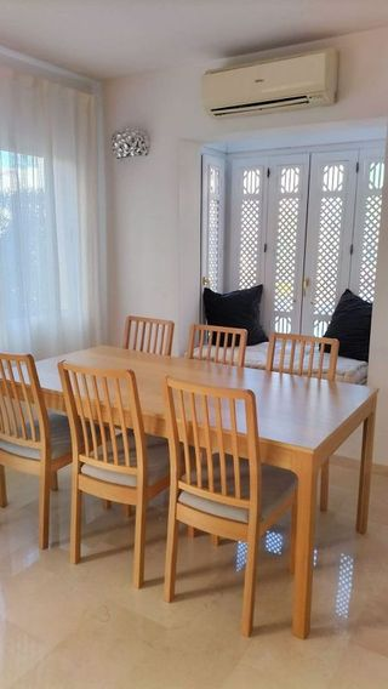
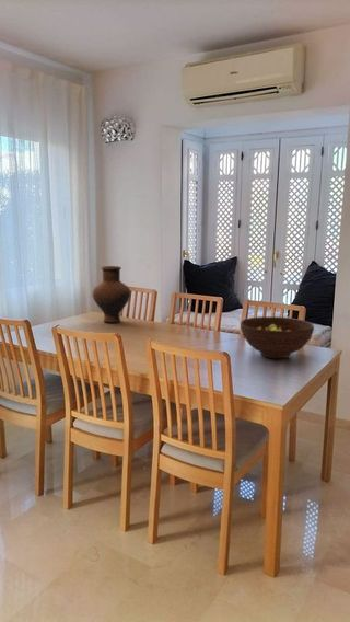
+ vase (112, 293)
+ fruit bowl (276, 339)
